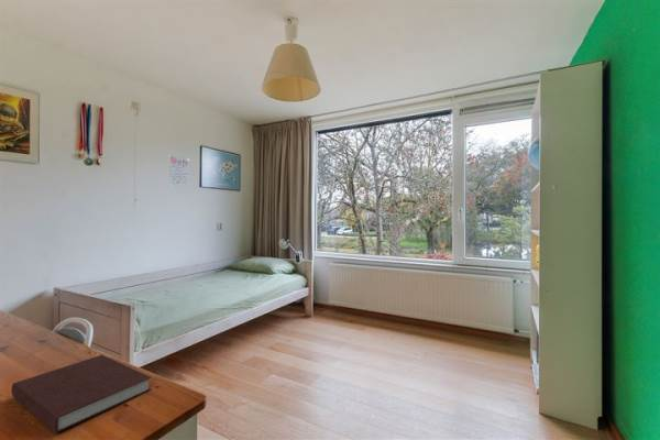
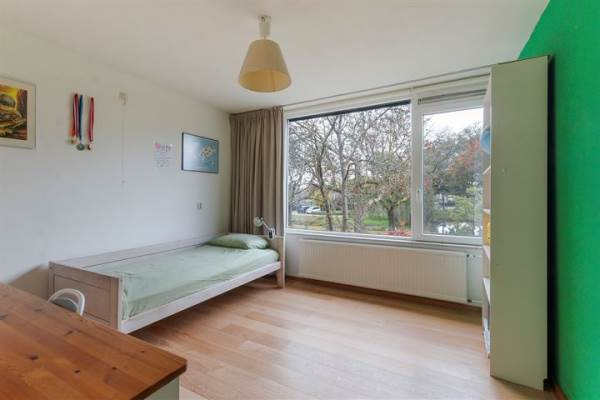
- notebook (82, 386)
